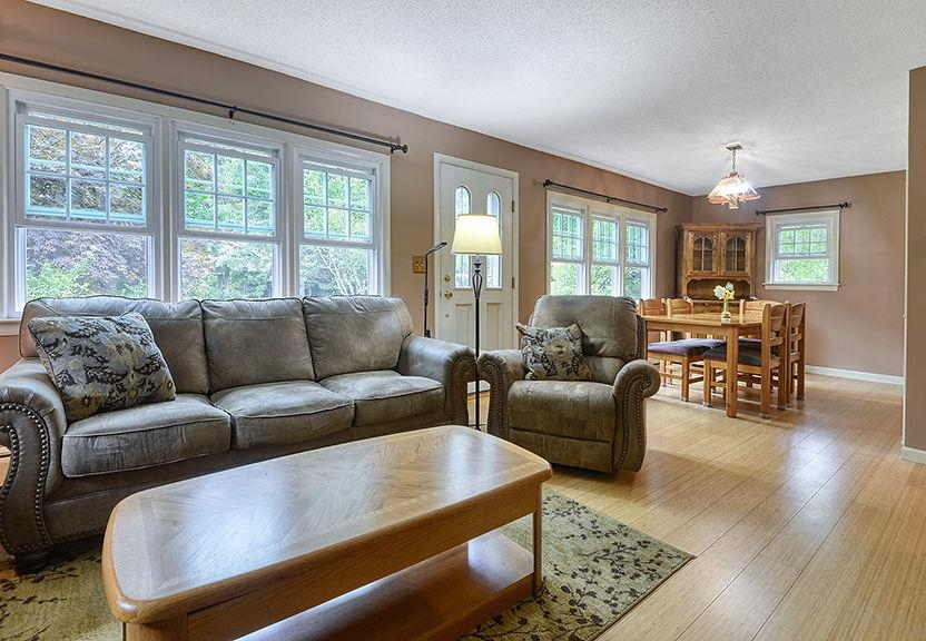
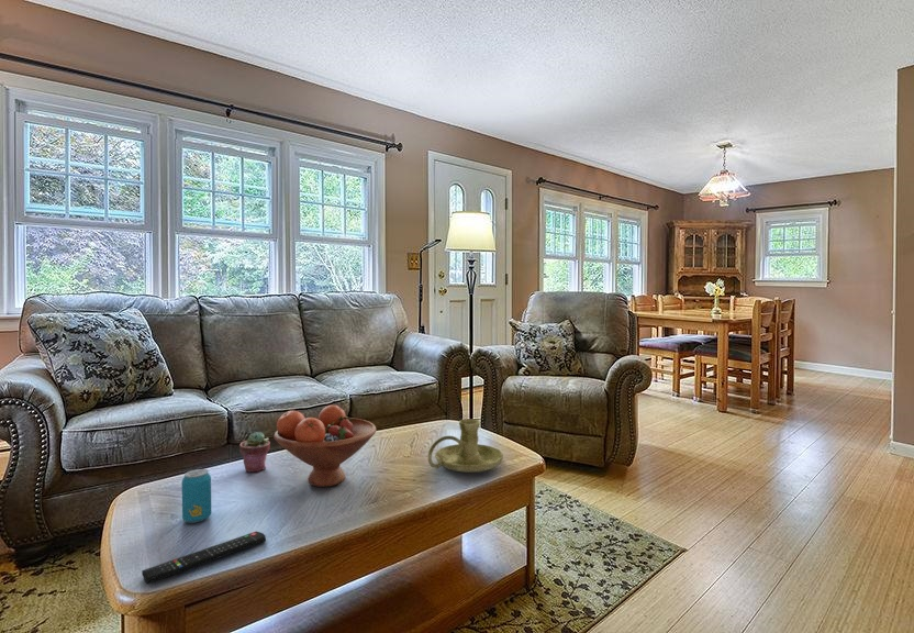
+ potted succulent (255, 451)
+ beverage can (197, 496)
+ candle holder (462, 445)
+ fruit bowl (326, 444)
+ remote control (209, 555)
